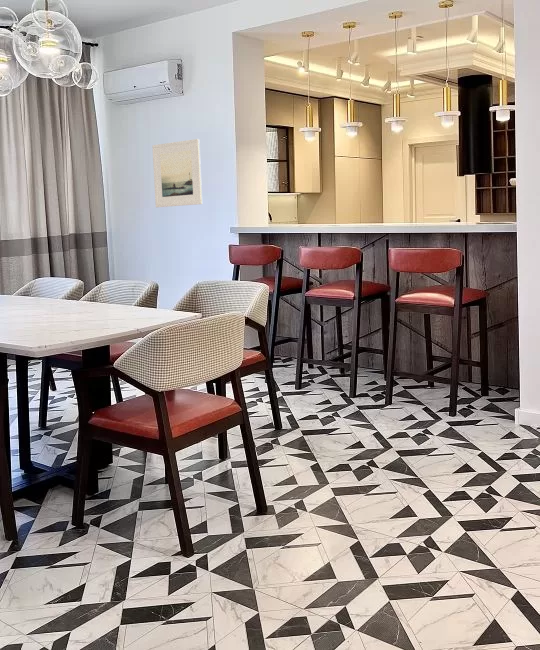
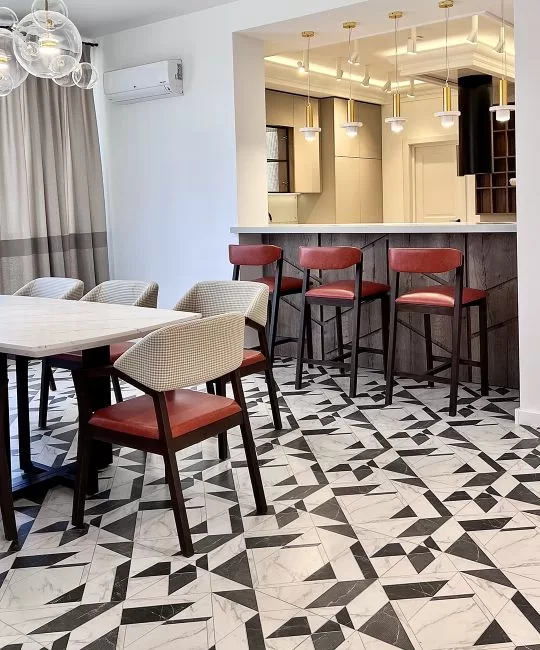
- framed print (176, 174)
